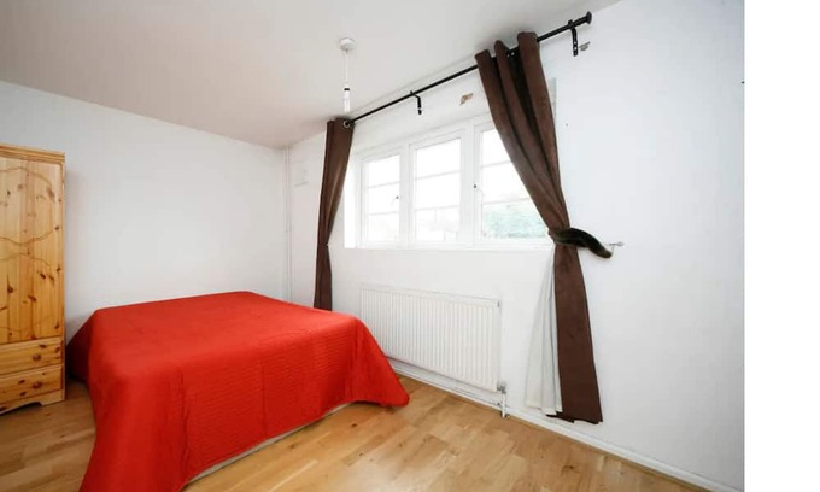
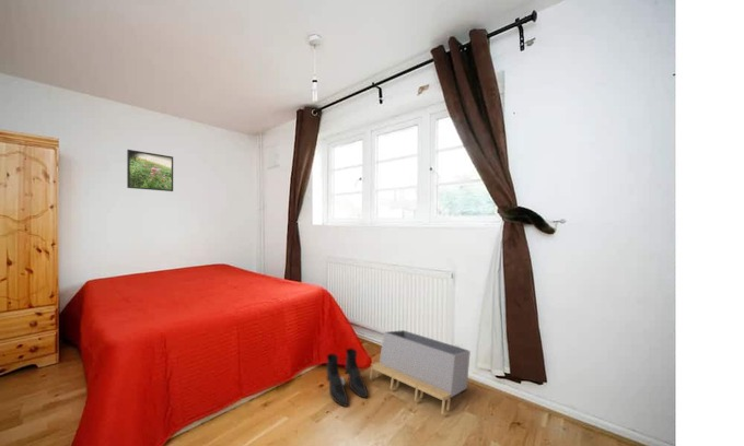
+ boots (346, 373)
+ storage bin (419, 361)
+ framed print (151, 171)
